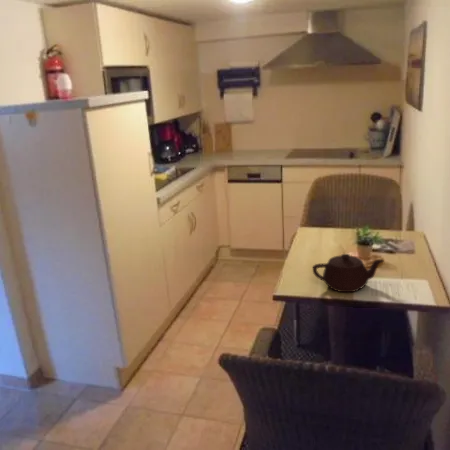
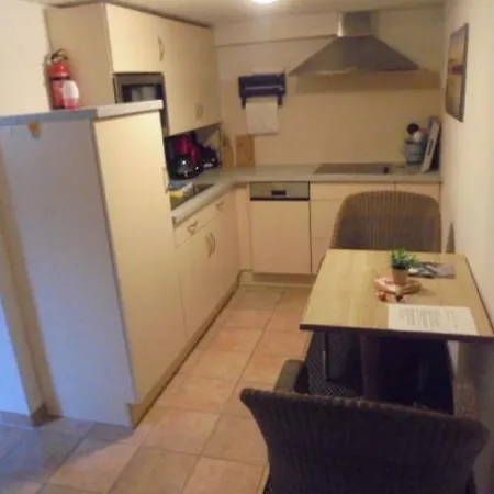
- teapot (347, 270)
